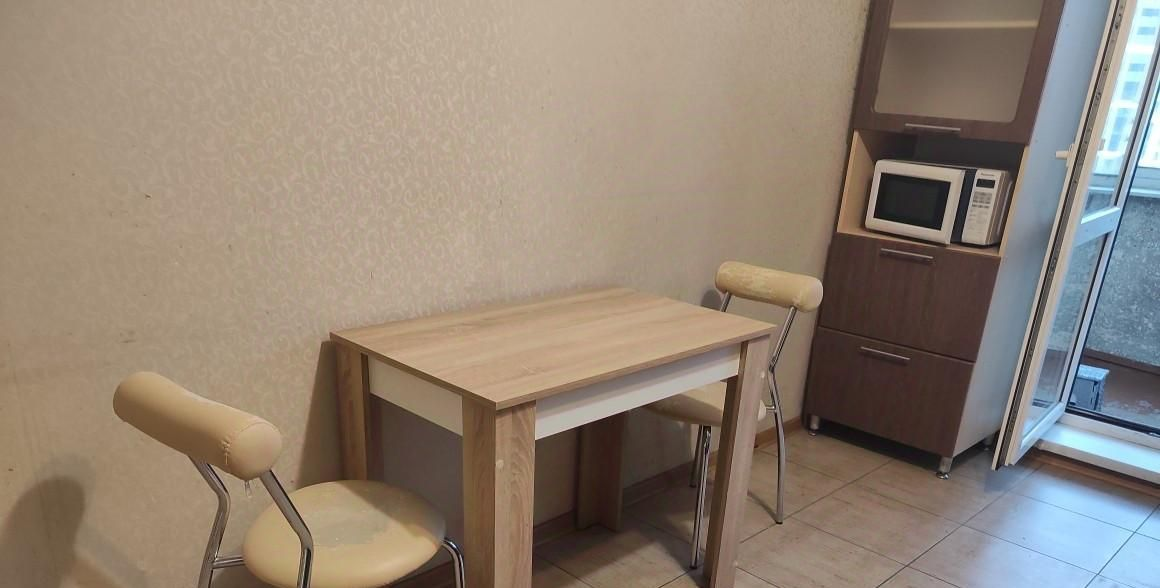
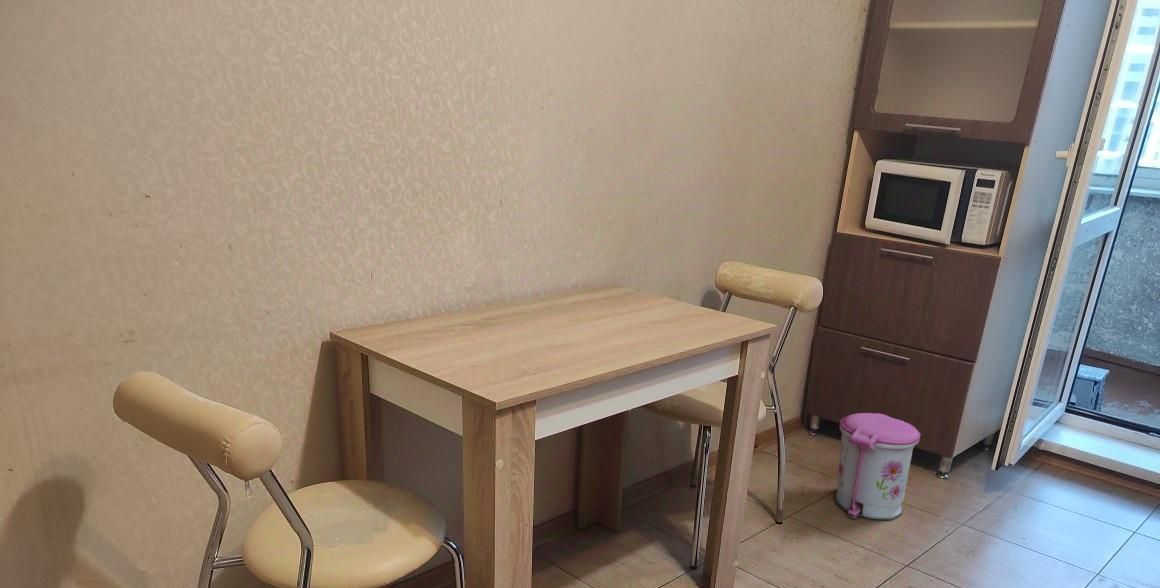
+ trash can (873, 463)
